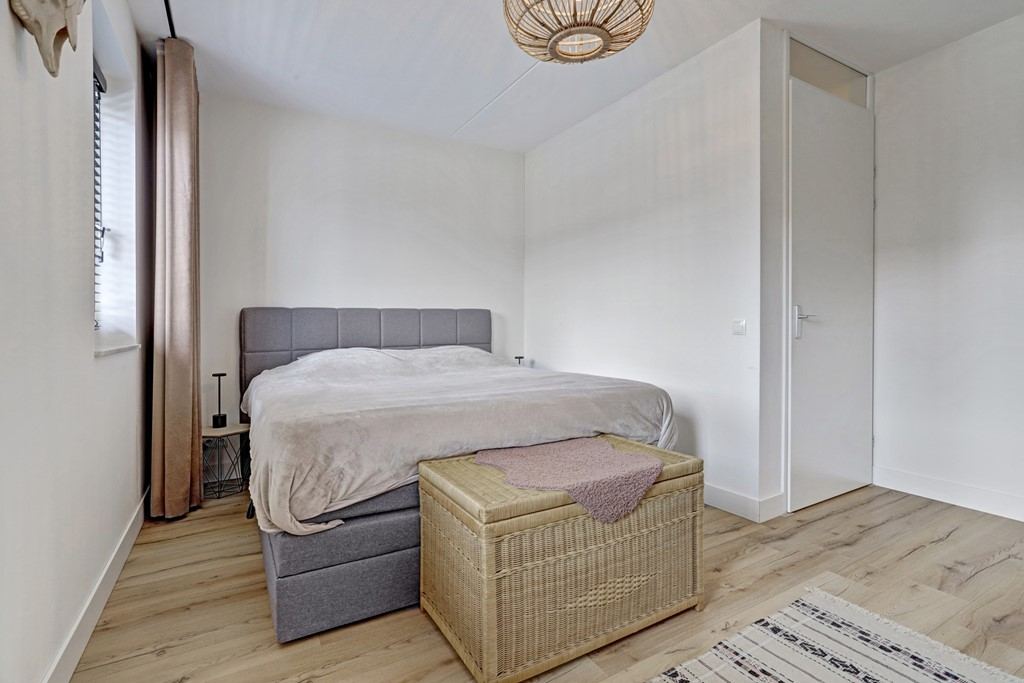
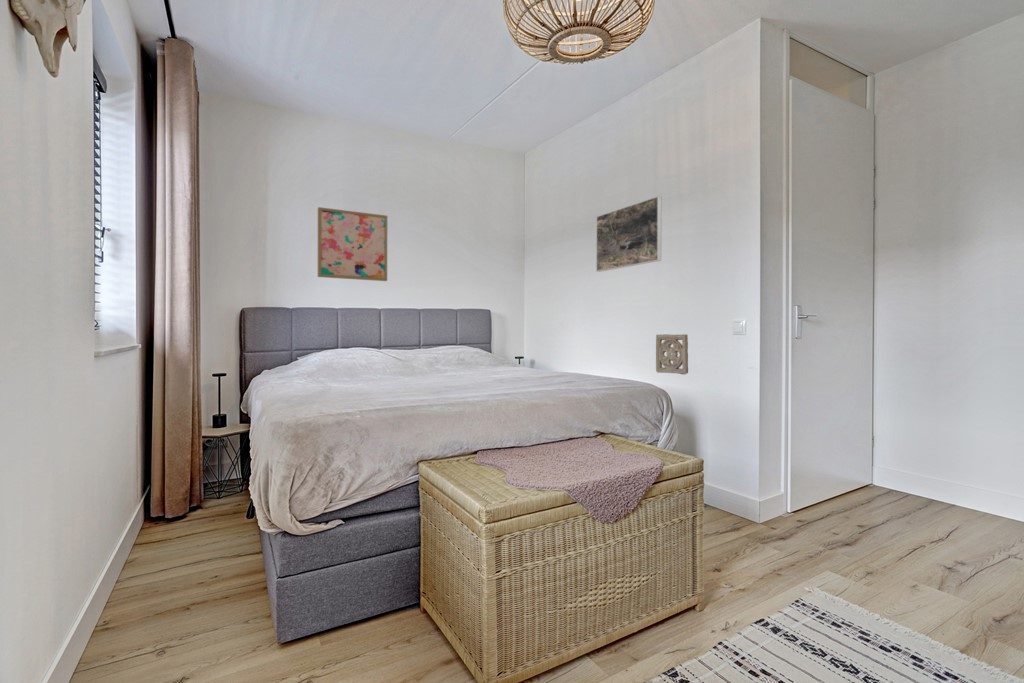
+ wall ornament (671, 354)
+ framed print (626, 237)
+ wall art (353, 245)
